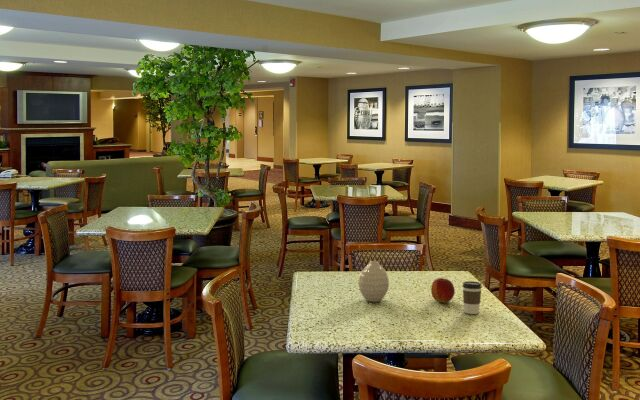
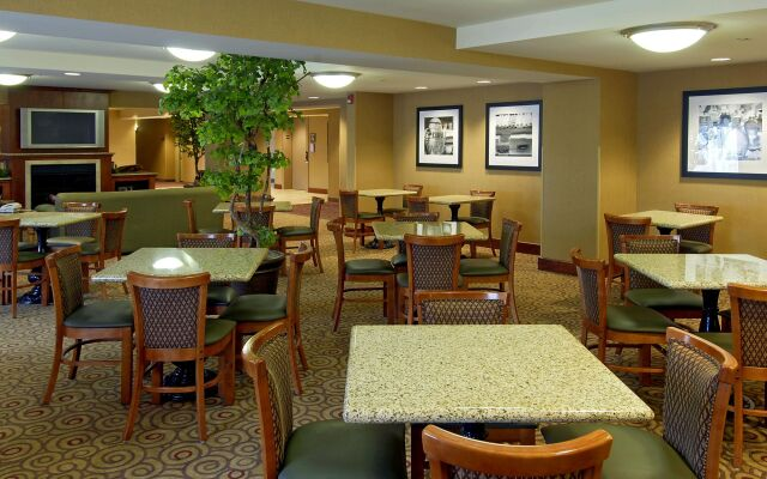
- apple (442, 290)
- vase (373, 281)
- coffee cup (471, 297)
